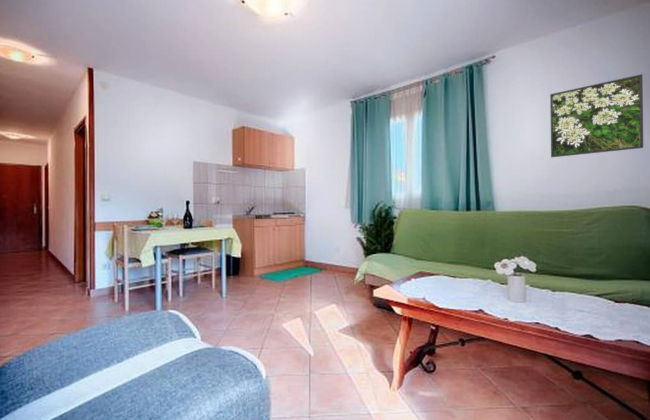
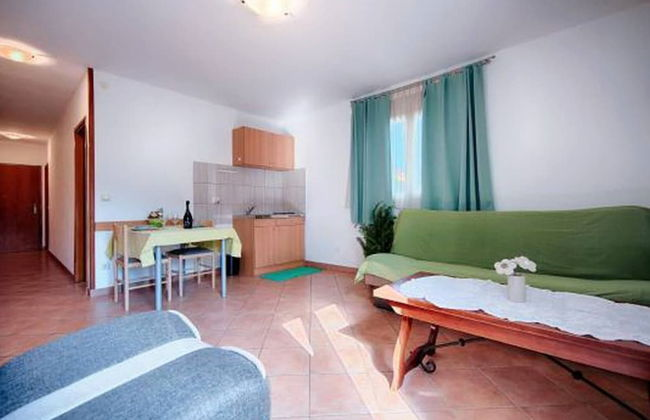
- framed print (593, 119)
